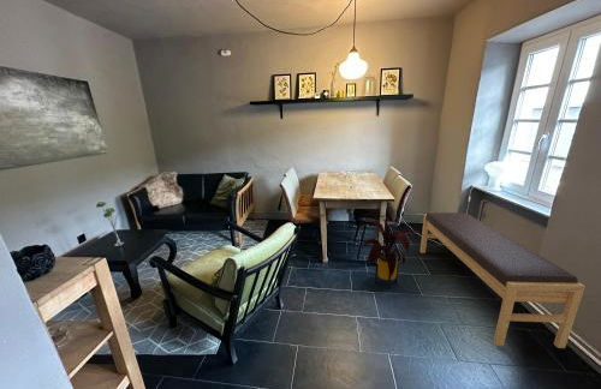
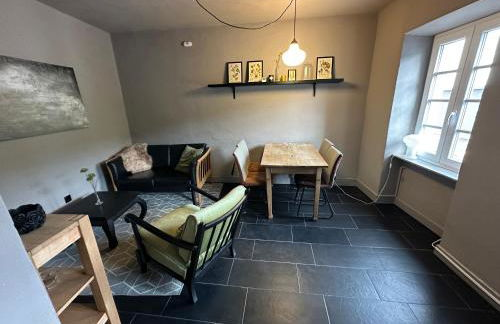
- bench (476, 262)
- house plant (389, 255)
